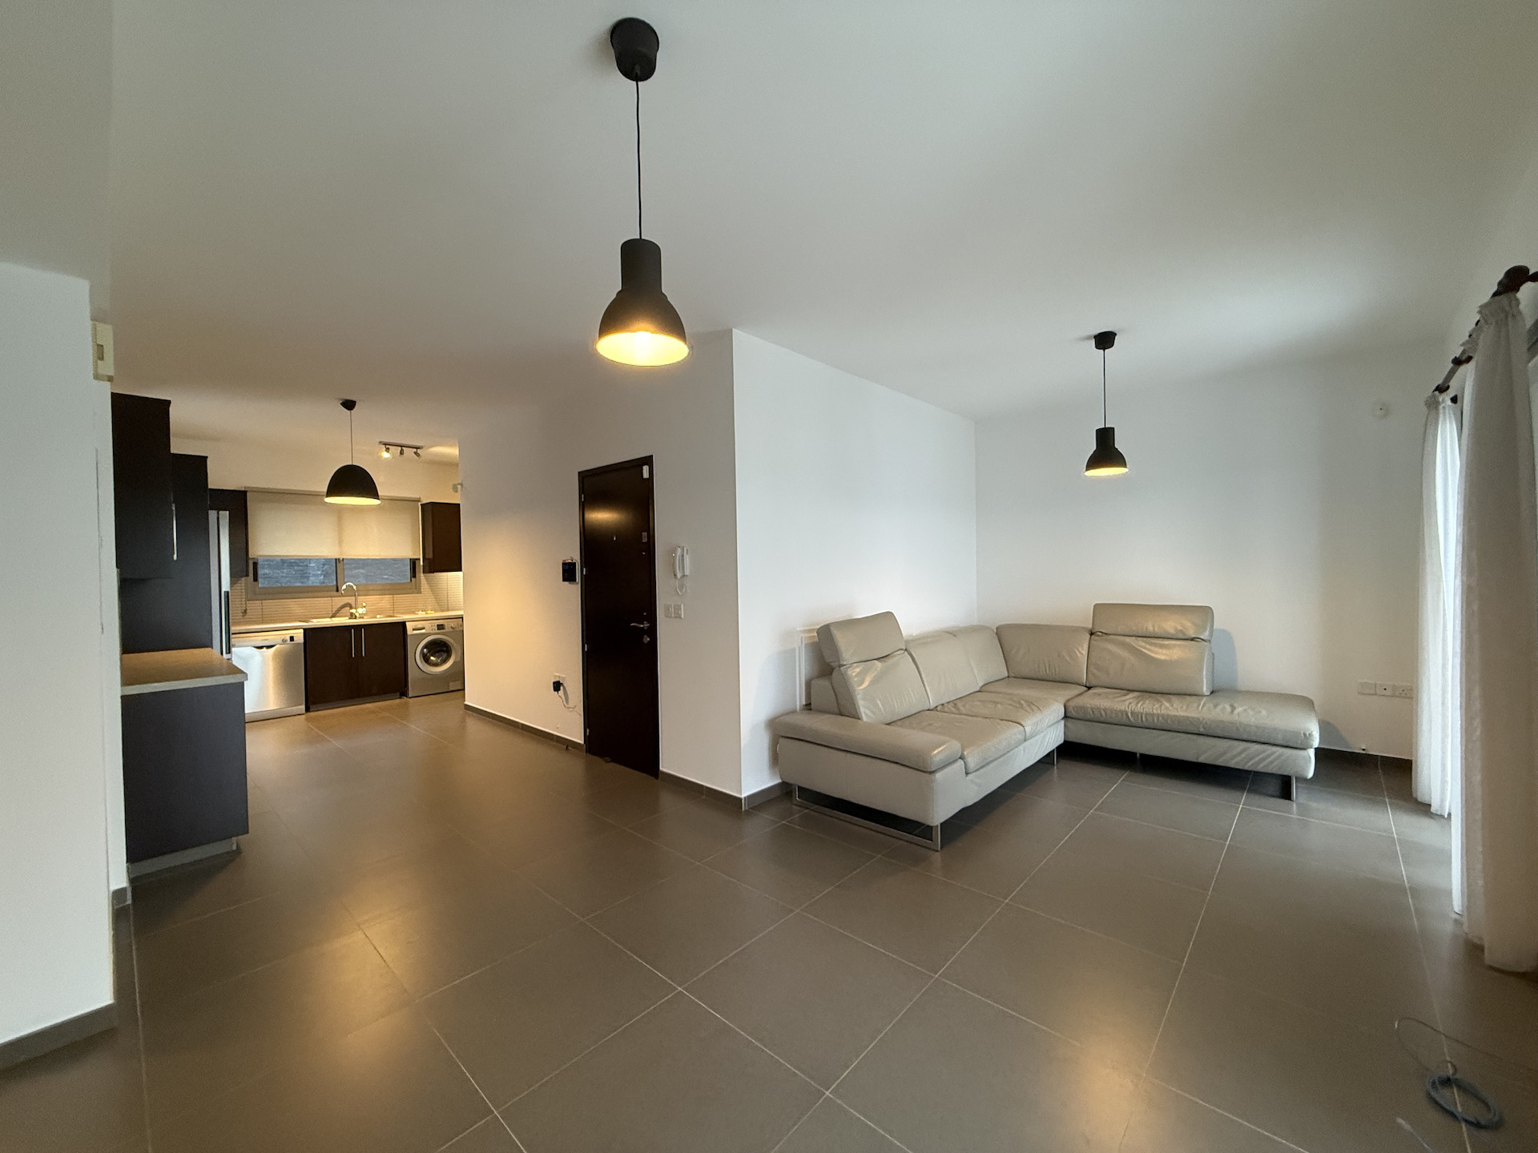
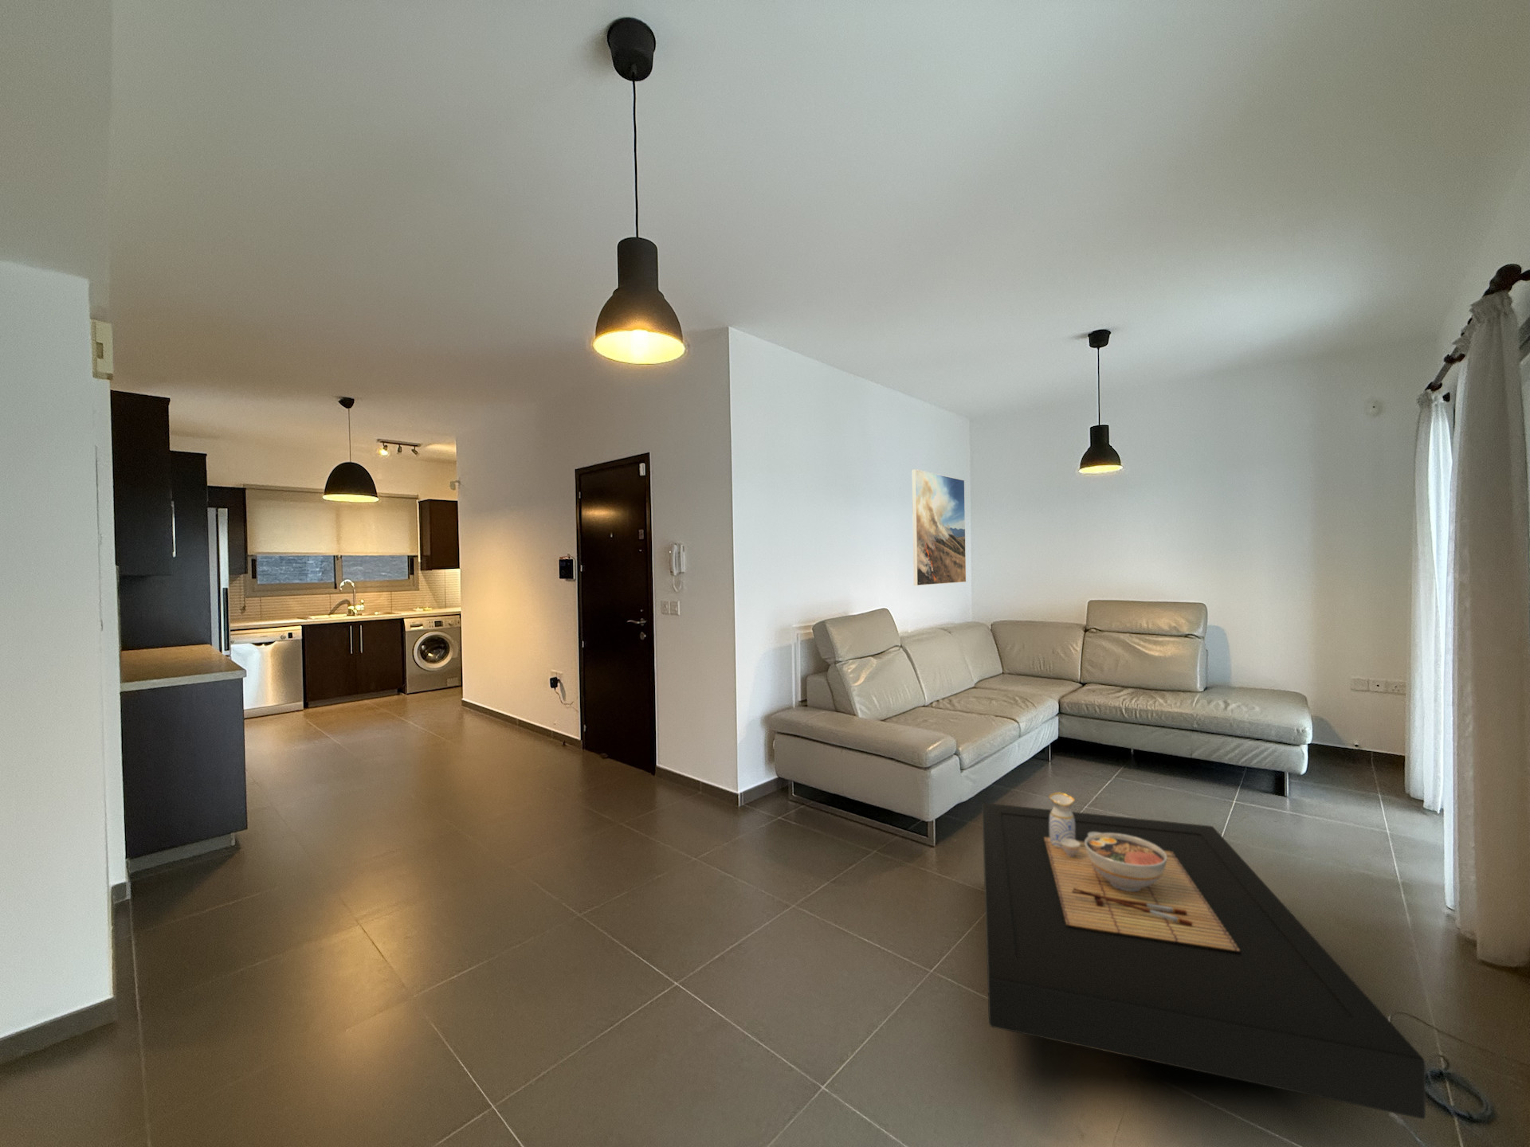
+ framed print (941, 529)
+ coffee table (1125, 911)
